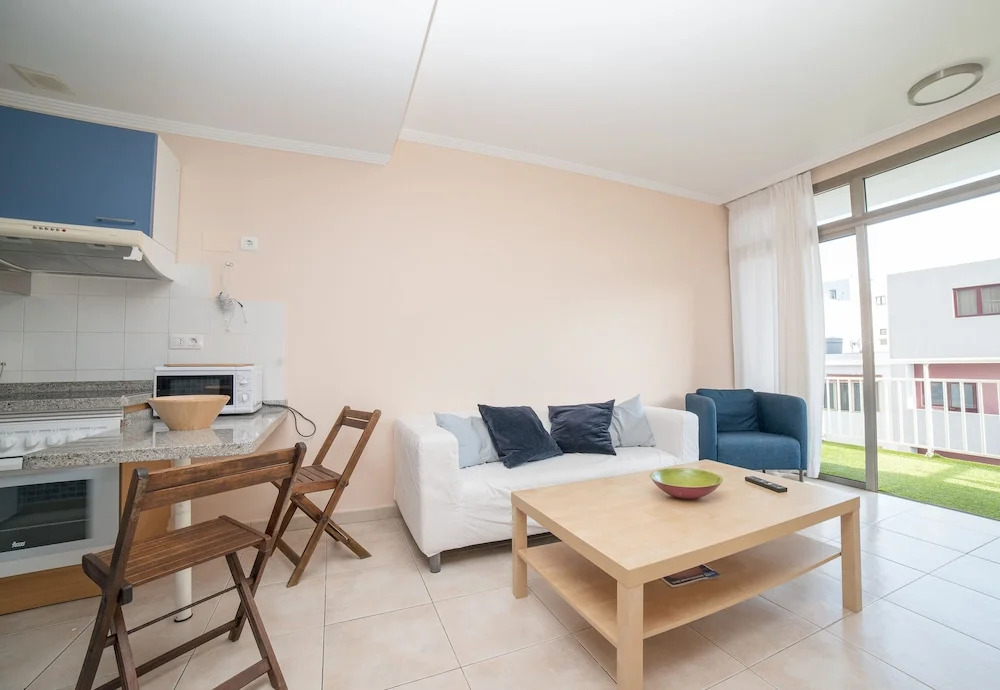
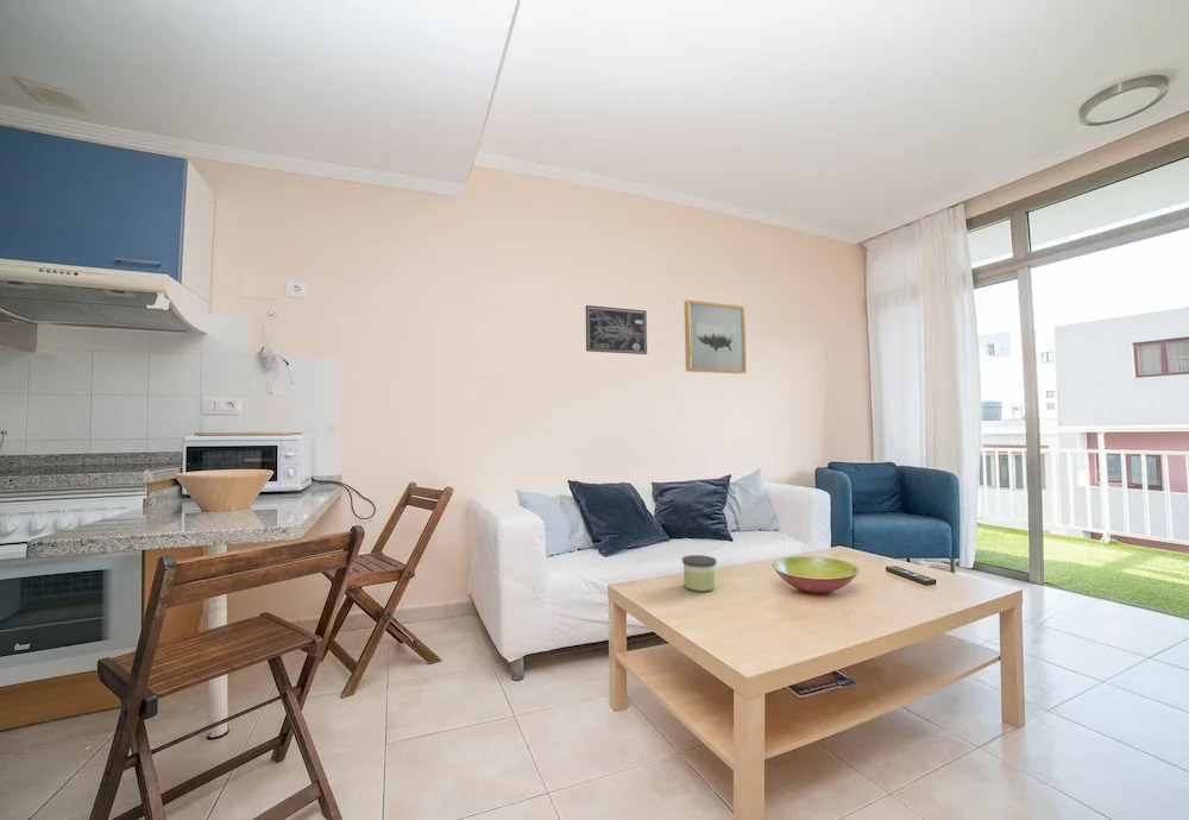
+ wall art (716, 338)
+ candle (699, 573)
+ wall art (616, 330)
